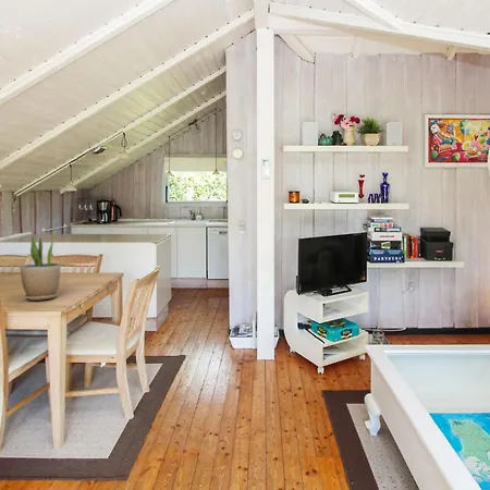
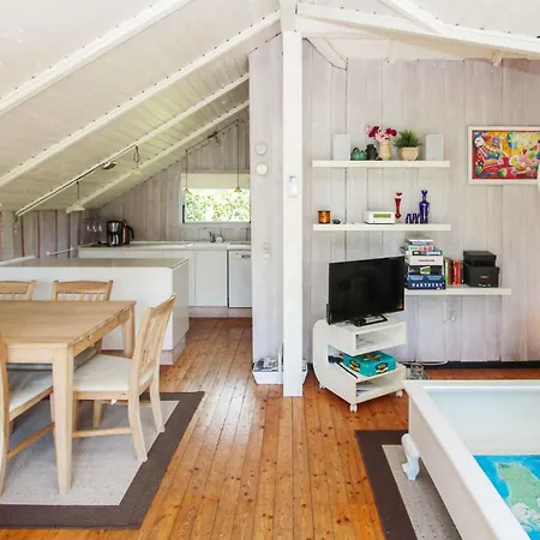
- potted plant (40, 264)
